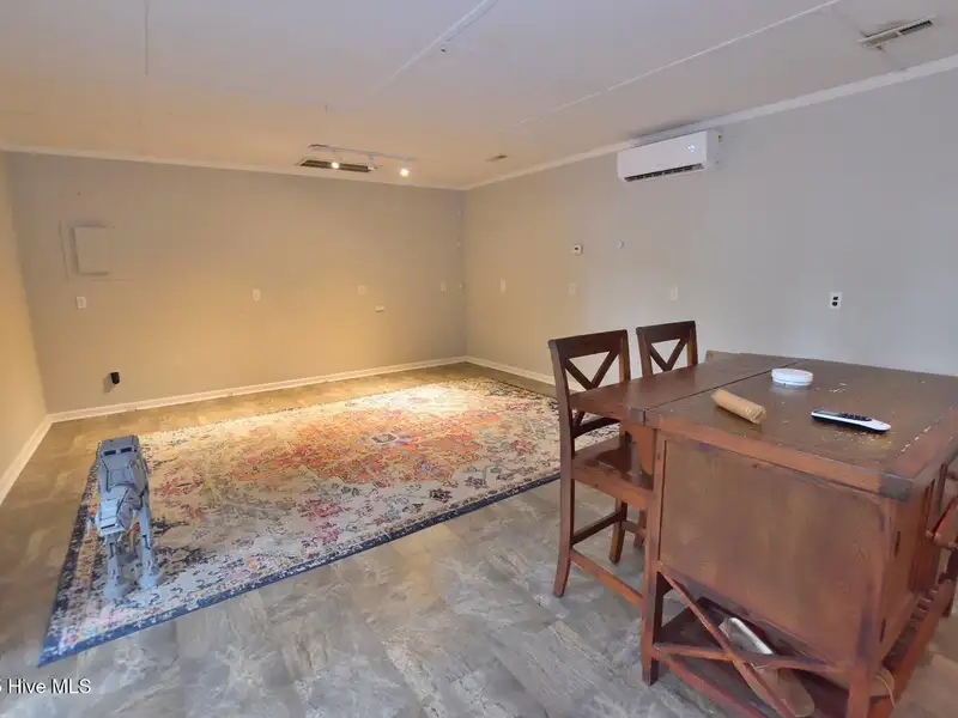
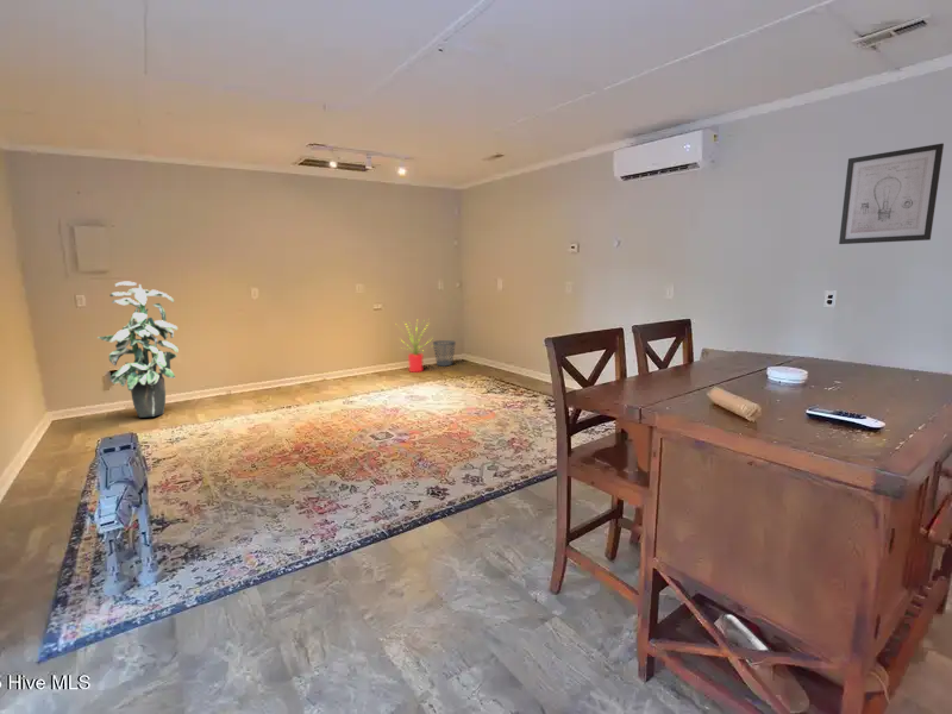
+ indoor plant (140, 349)
+ wall art (887, 198)
+ house plant (415, 344)
+ wastebasket (444, 352)
